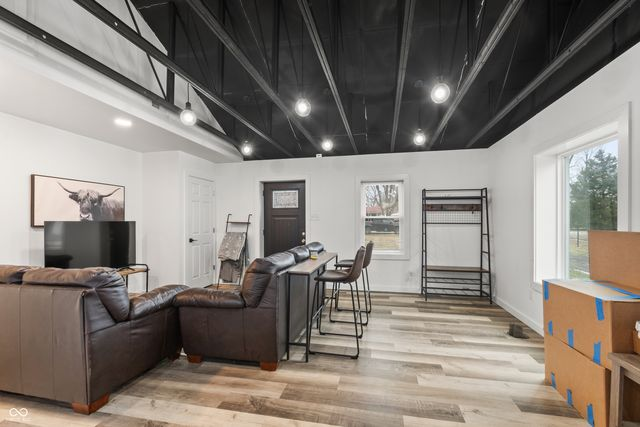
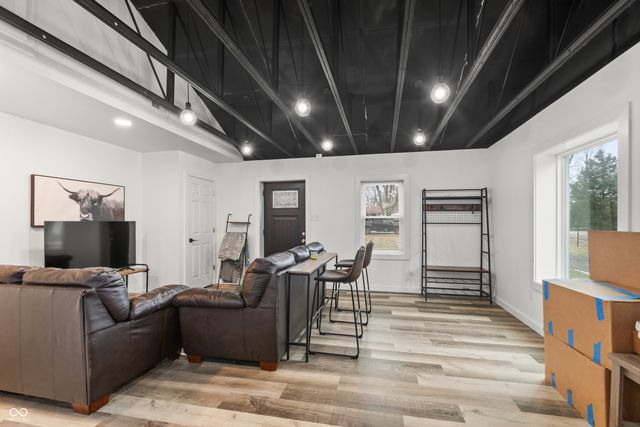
- boots (517, 329)
